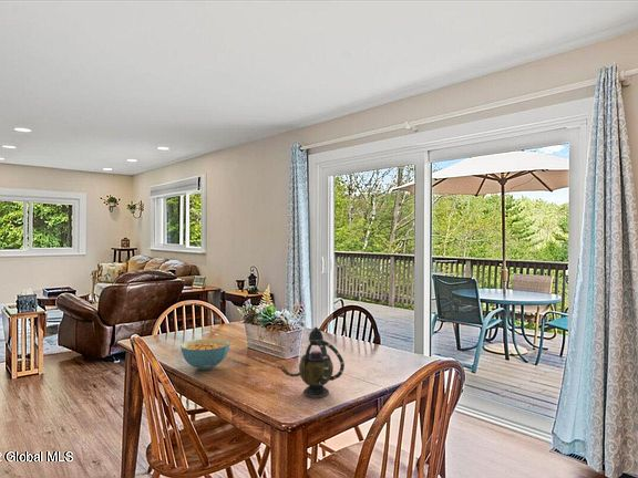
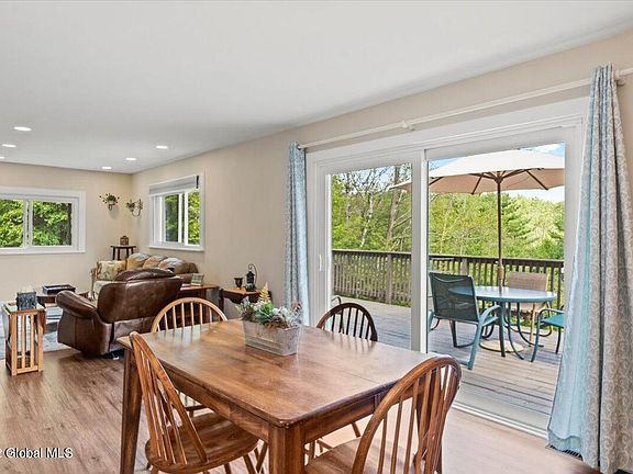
- cereal bowl (205, 355)
- teapot (308, 357)
